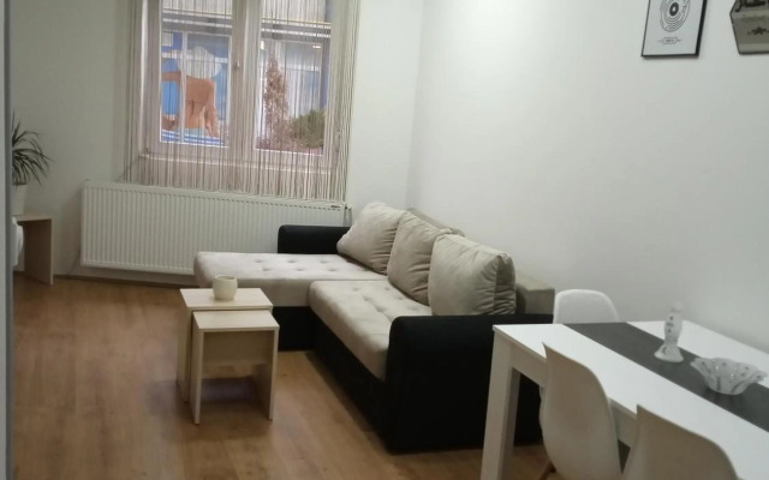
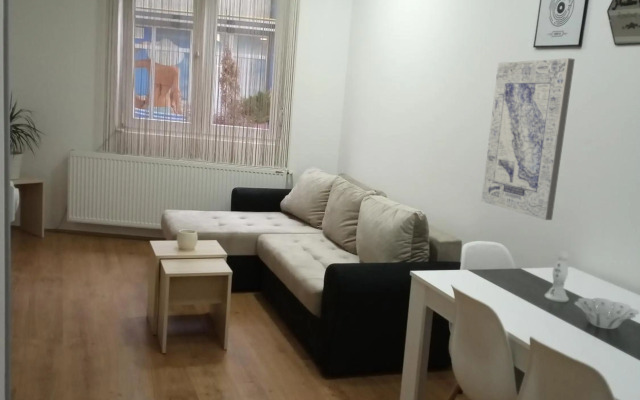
+ wall art (523, 136)
